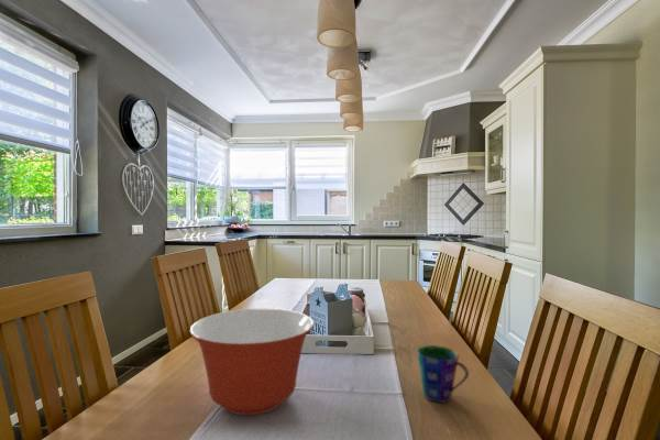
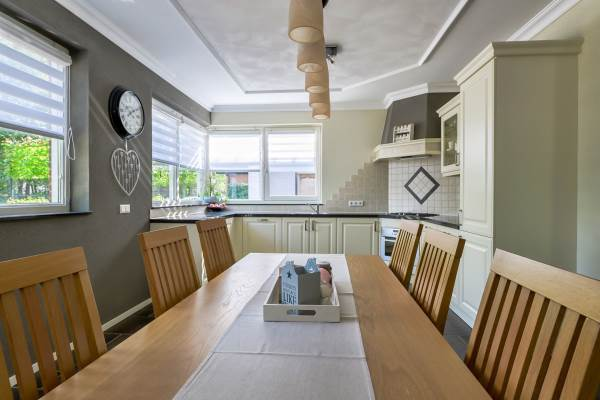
- cup (442, 376)
- mixing bowl (253, 361)
